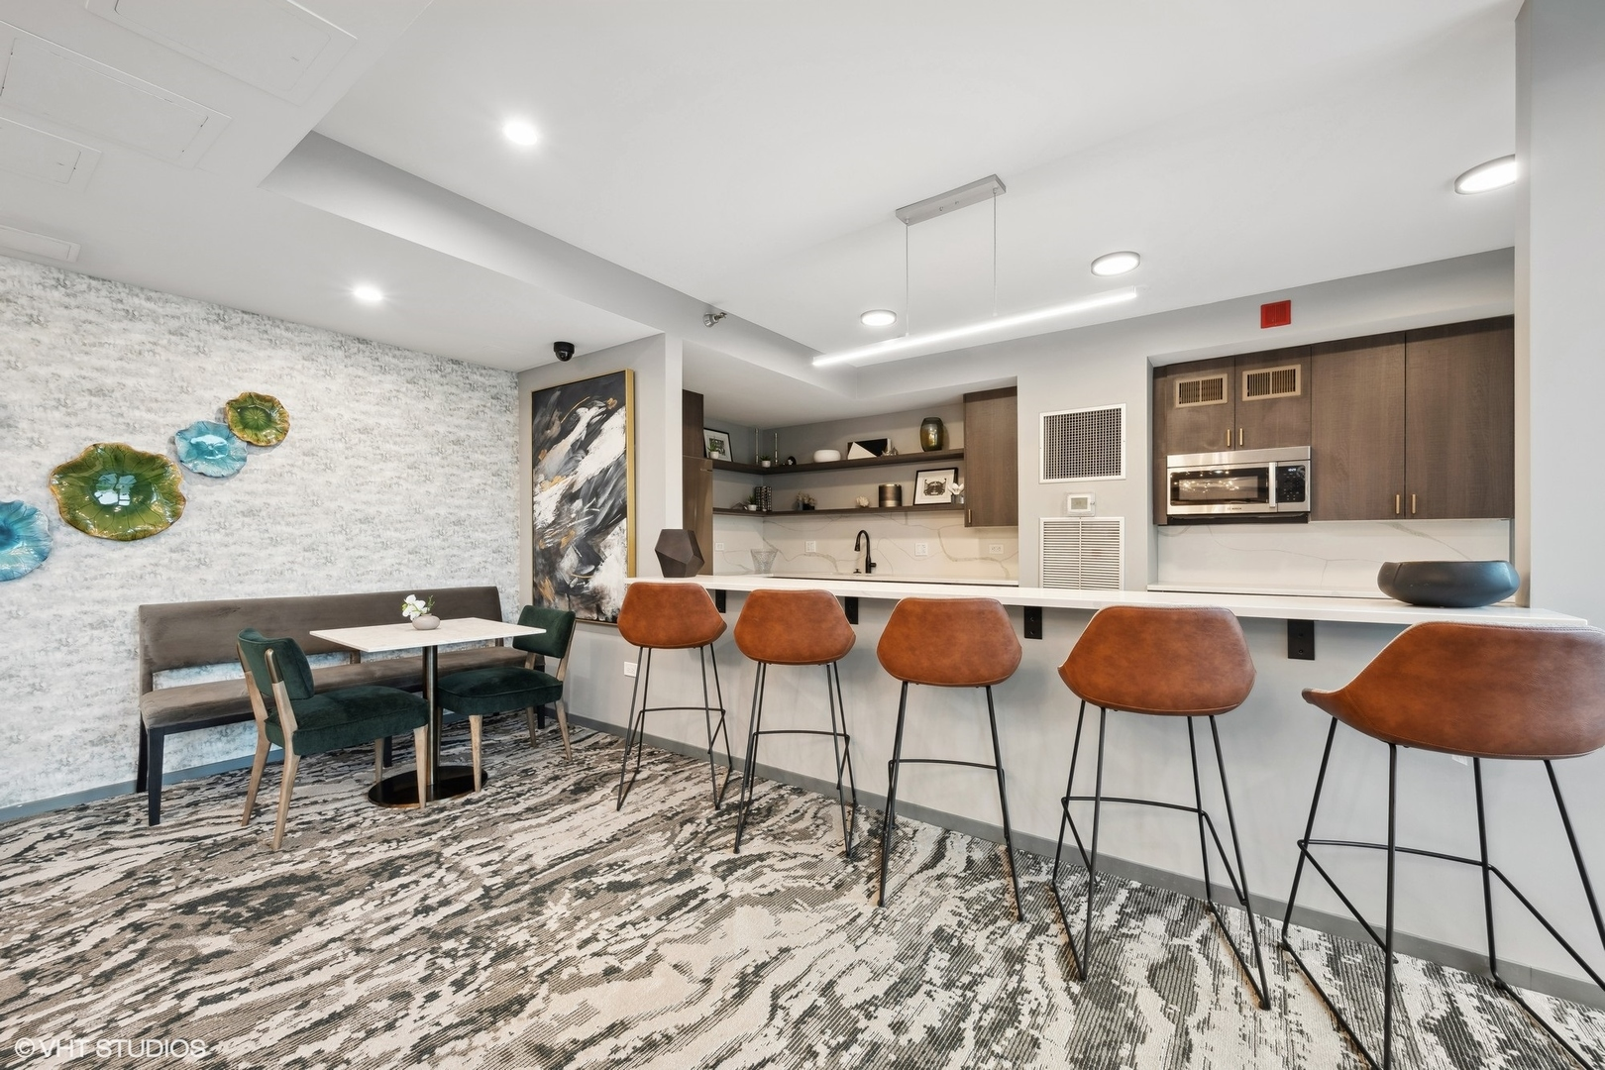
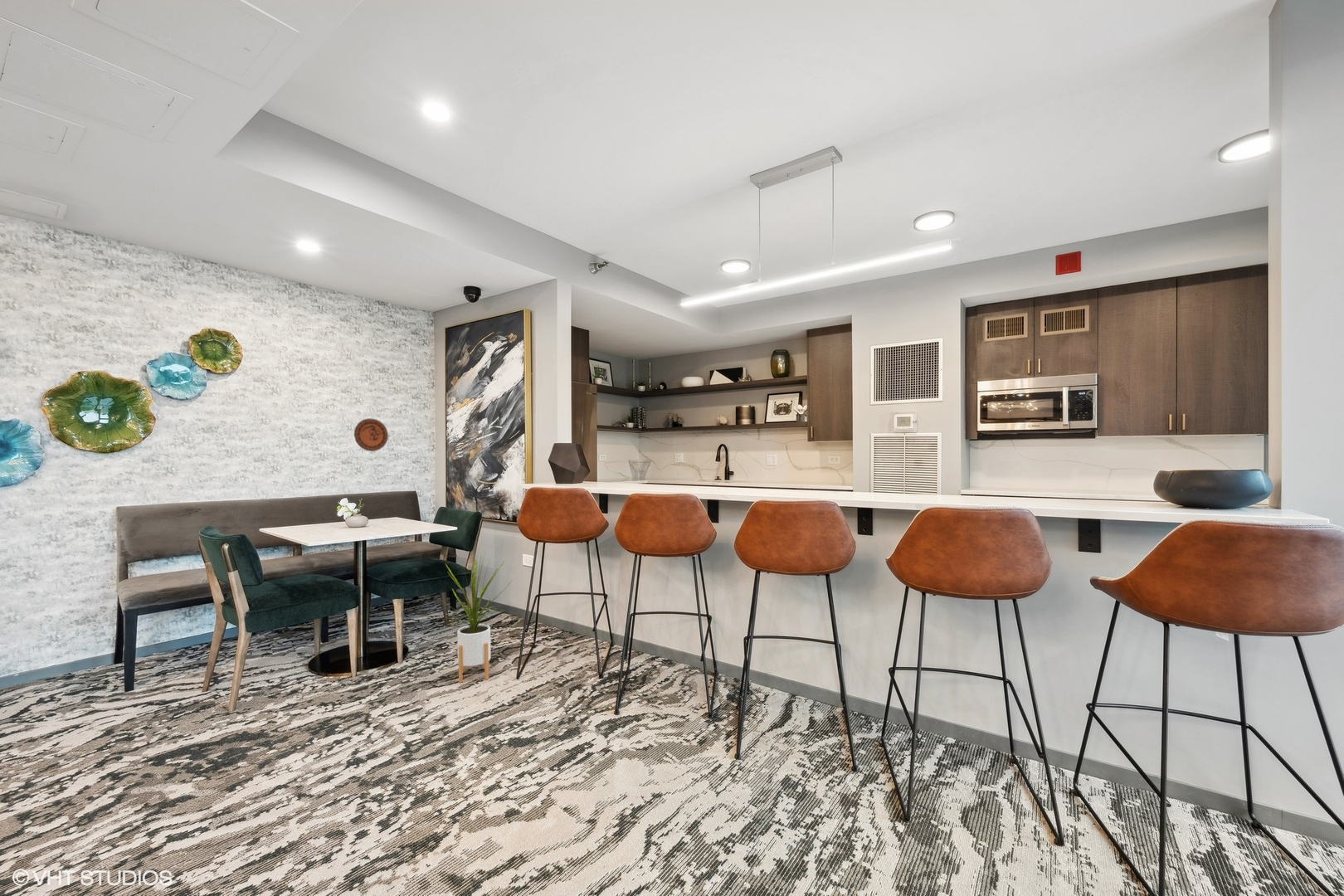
+ decorative plate (371, 435)
+ house plant (471, 614)
